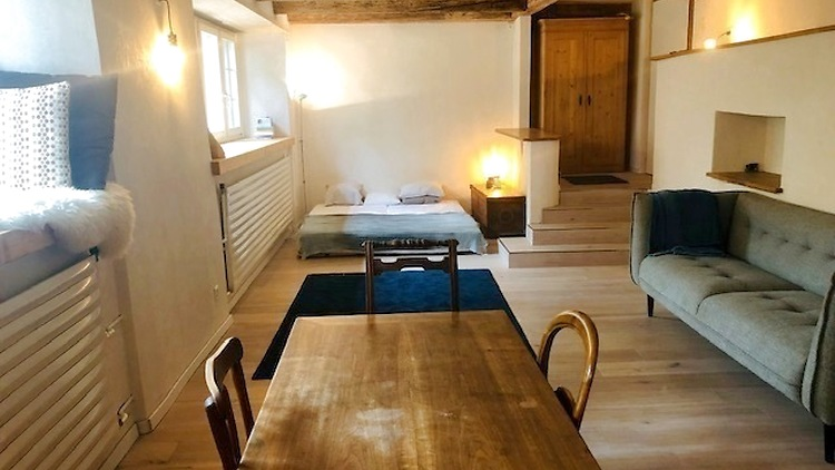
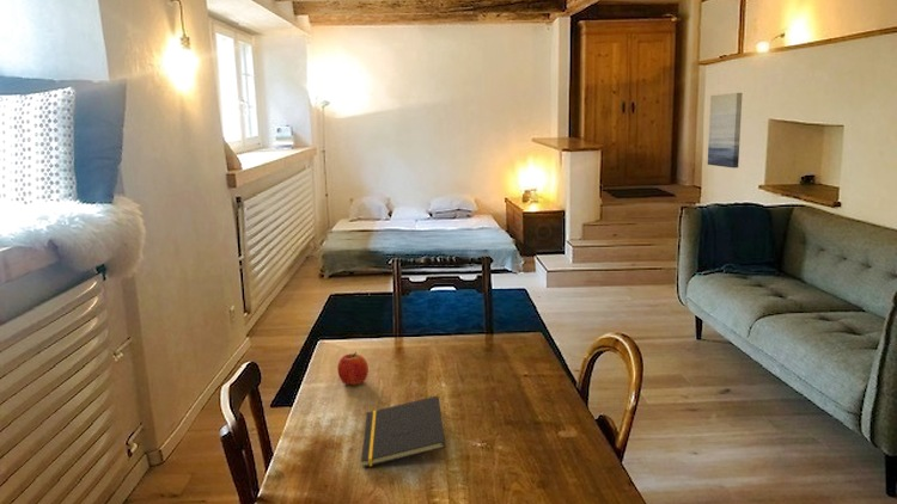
+ wall art (724, 130)
+ fruit (352, 367)
+ notepad (403, 429)
